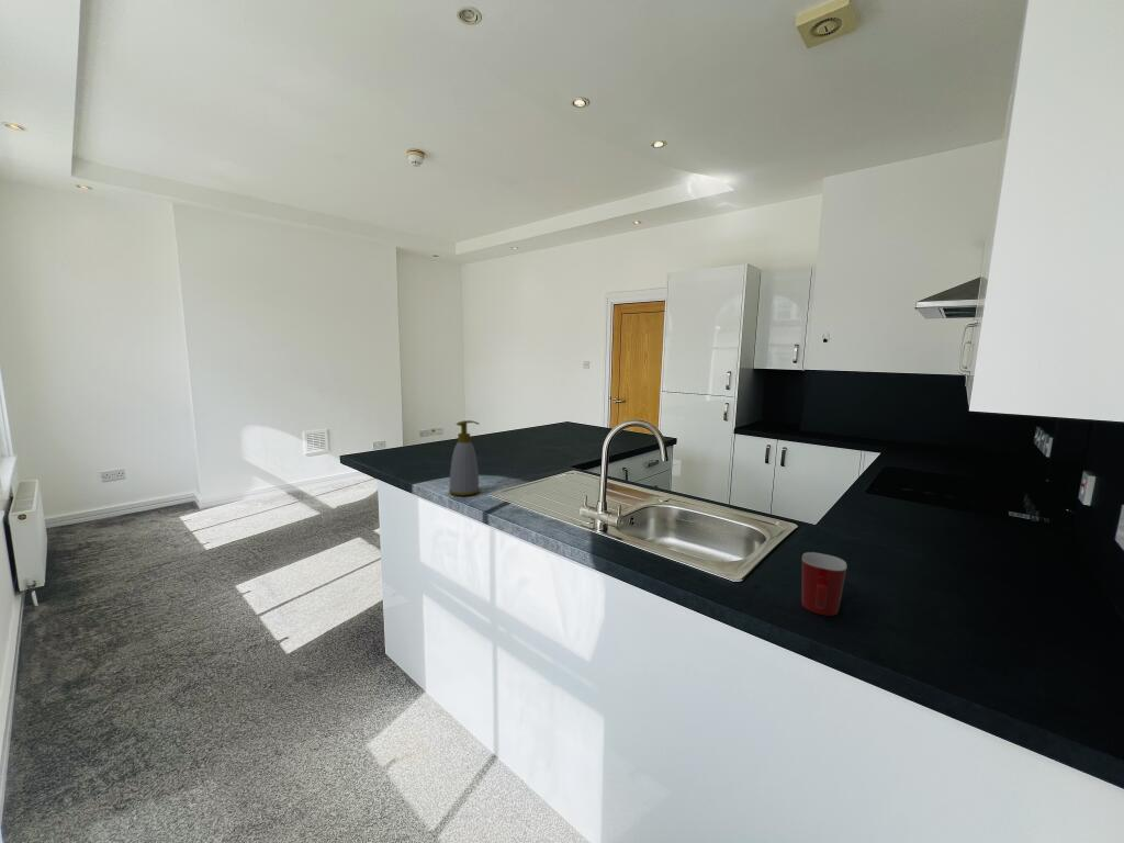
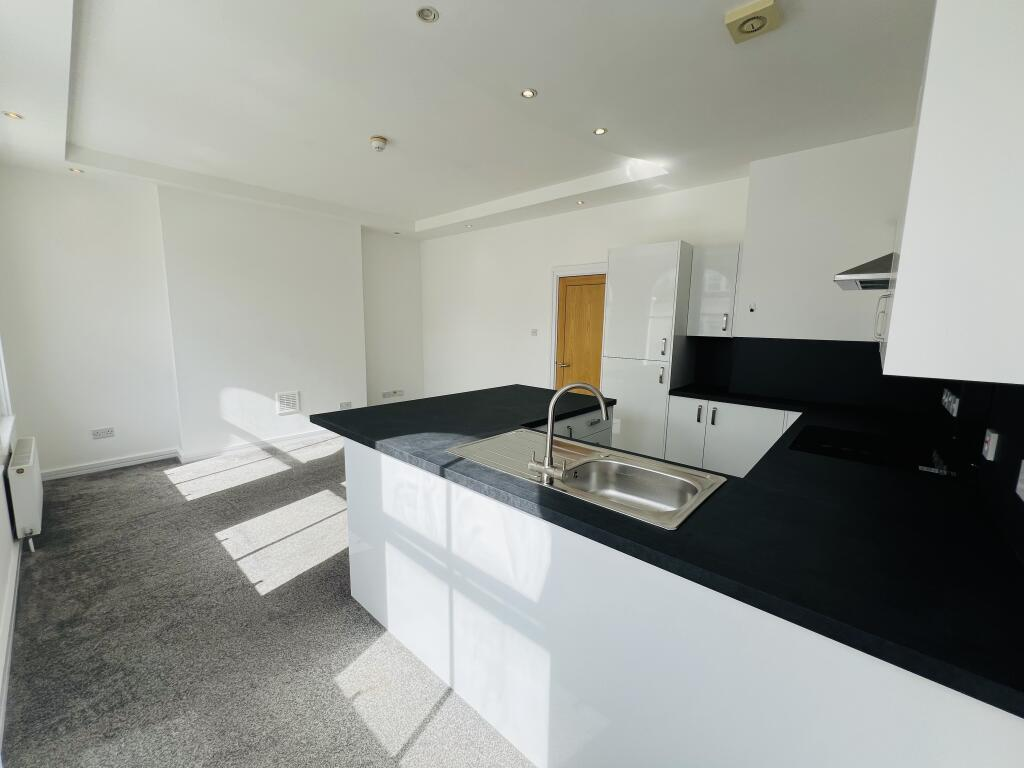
- mug (821, 587)
- soap bottle (464, 457)
